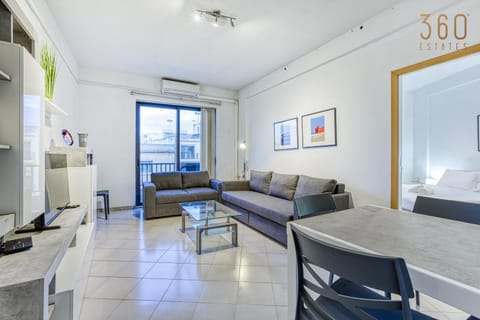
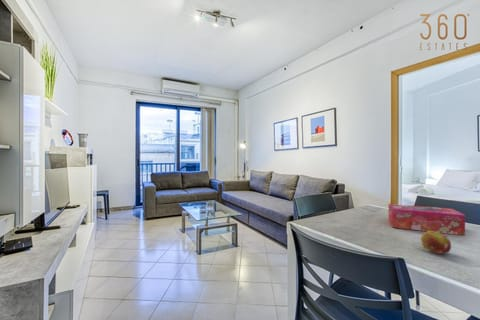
+ fruit (435, 242)
+ tissue box (422, 217)
